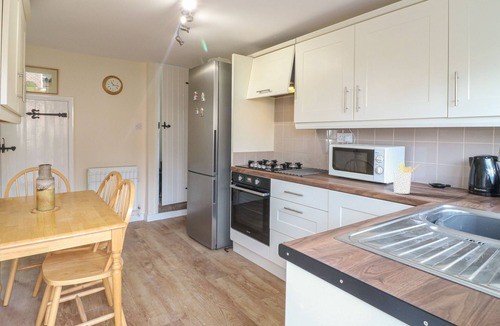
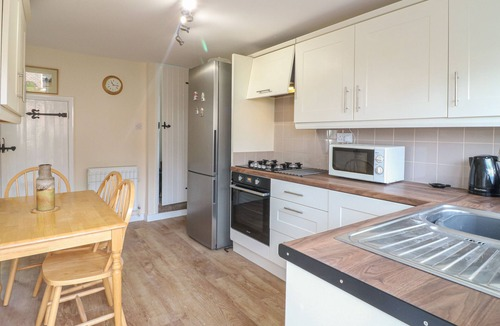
- utensil holder (406, 177)
